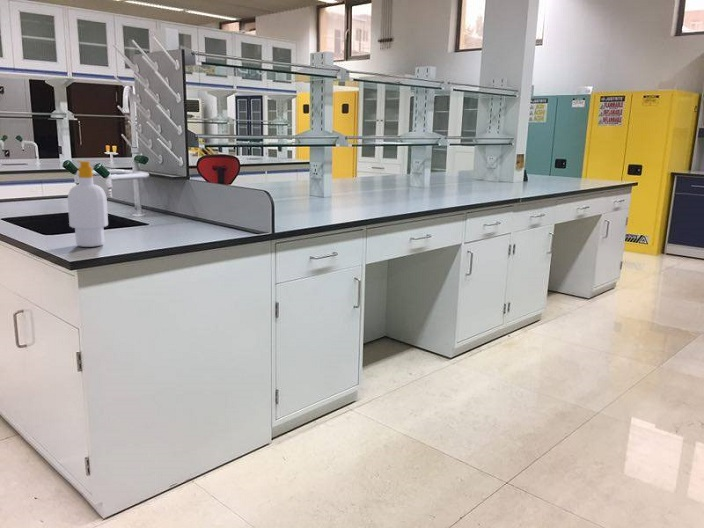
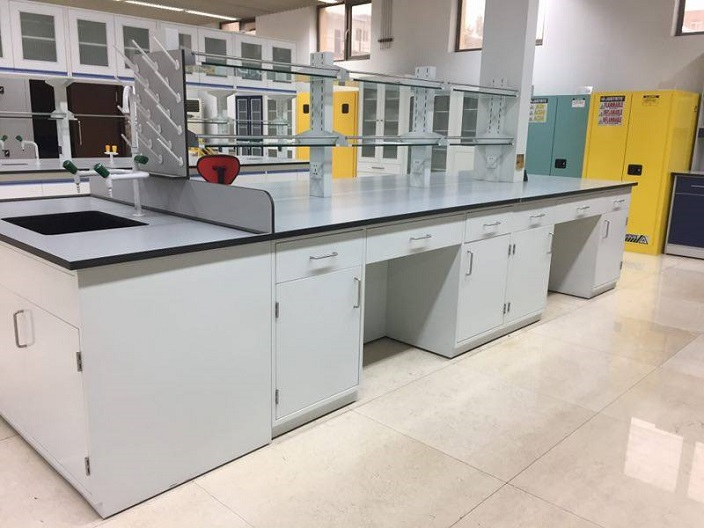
- soap bottle (87, 203)
